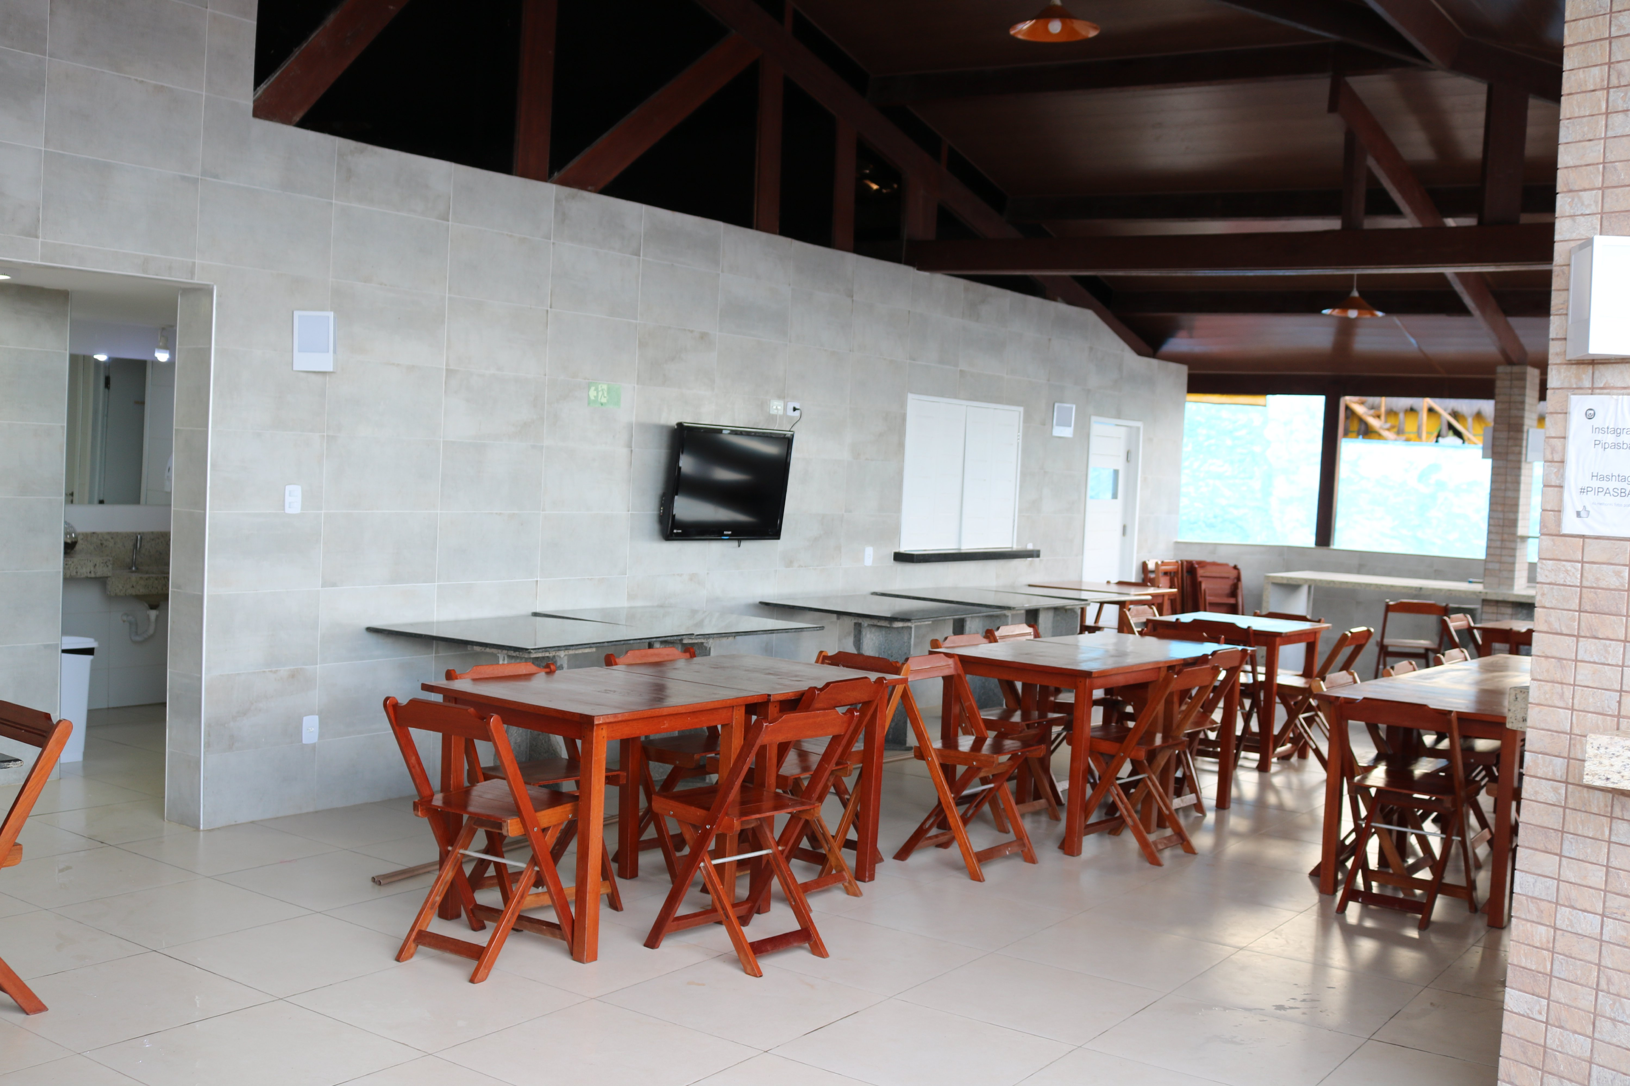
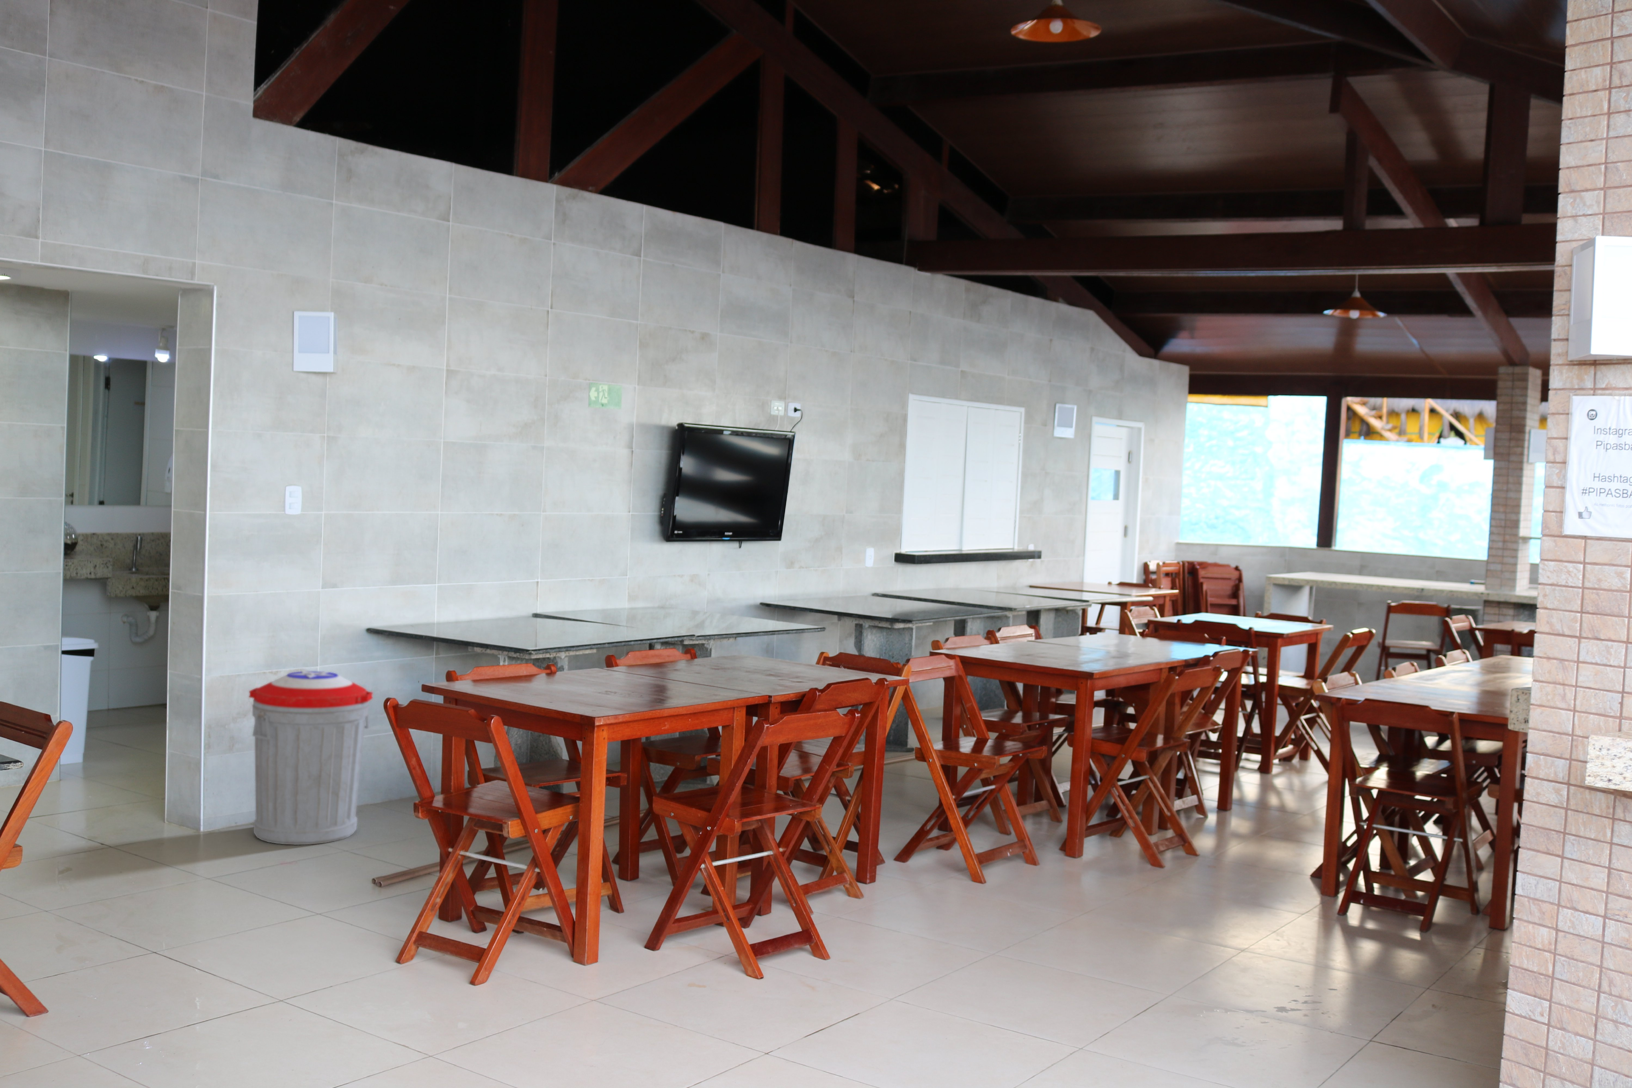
+ trash can (310, 753)
